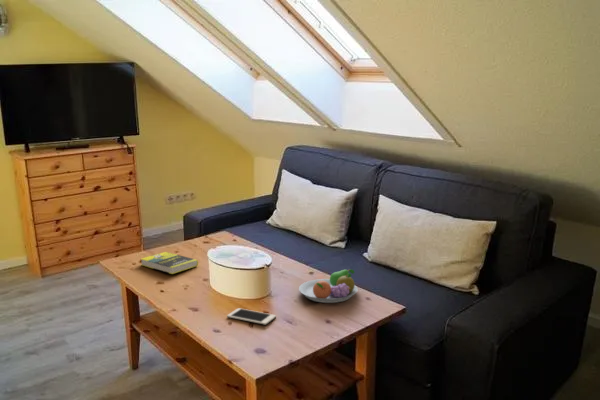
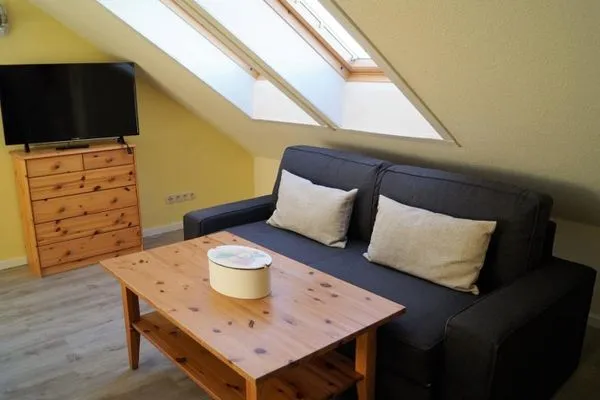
- book (169, 262)
- cell phone (251, 316)
- fruit bowl (330, 282)
